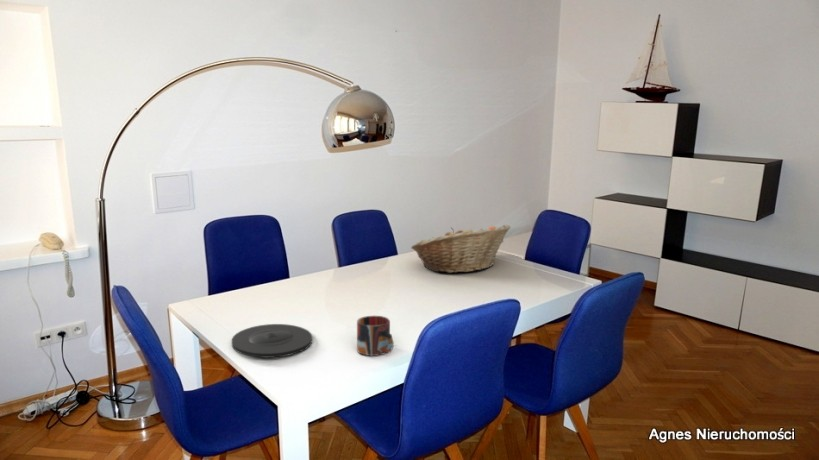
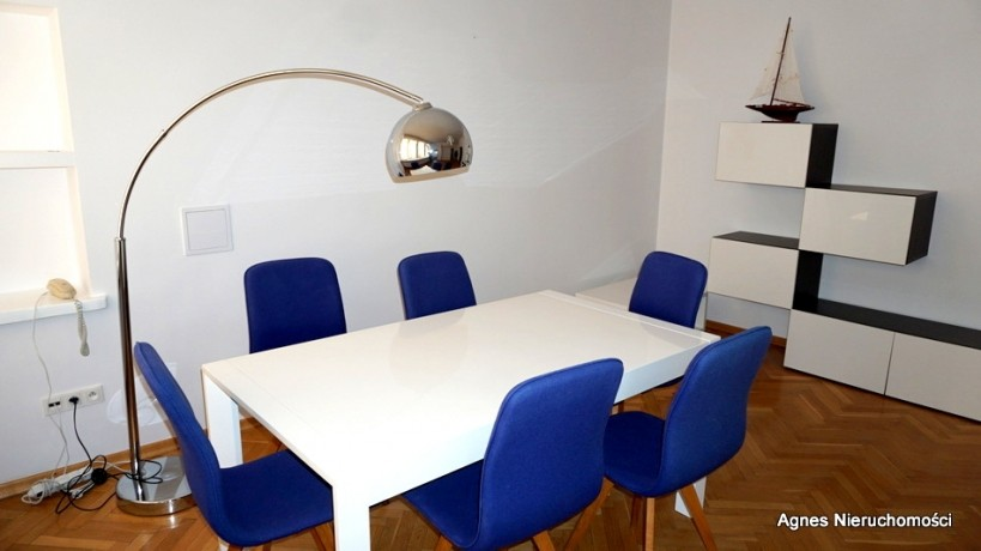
- mug (375, 336)
- fruit basket (462, 245)
- plate (272, 337)
